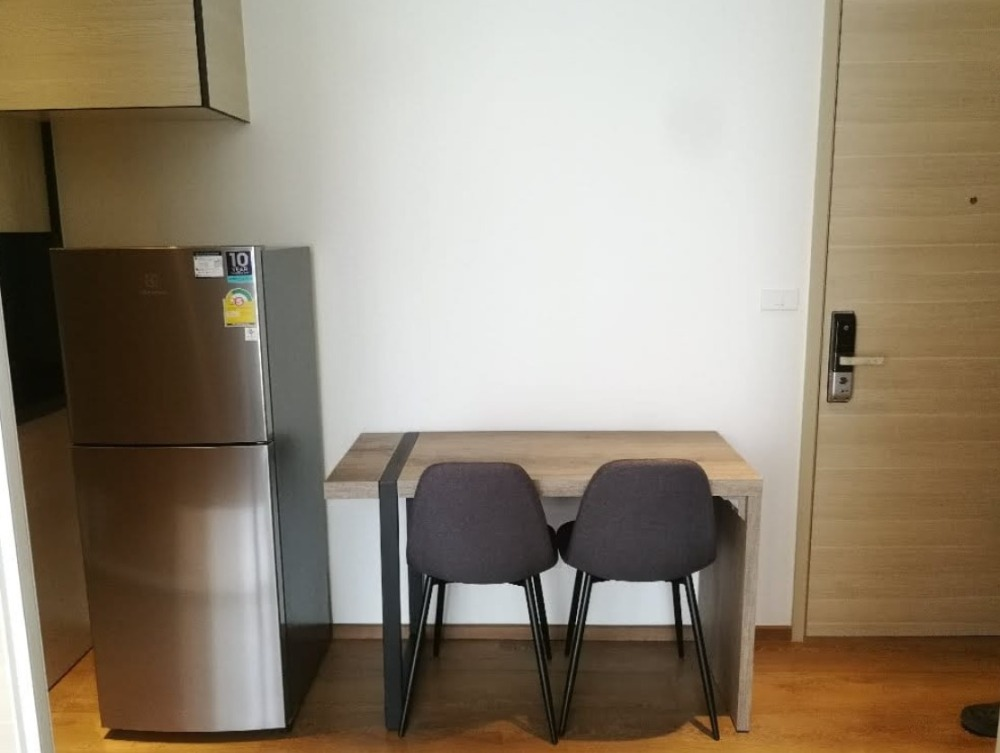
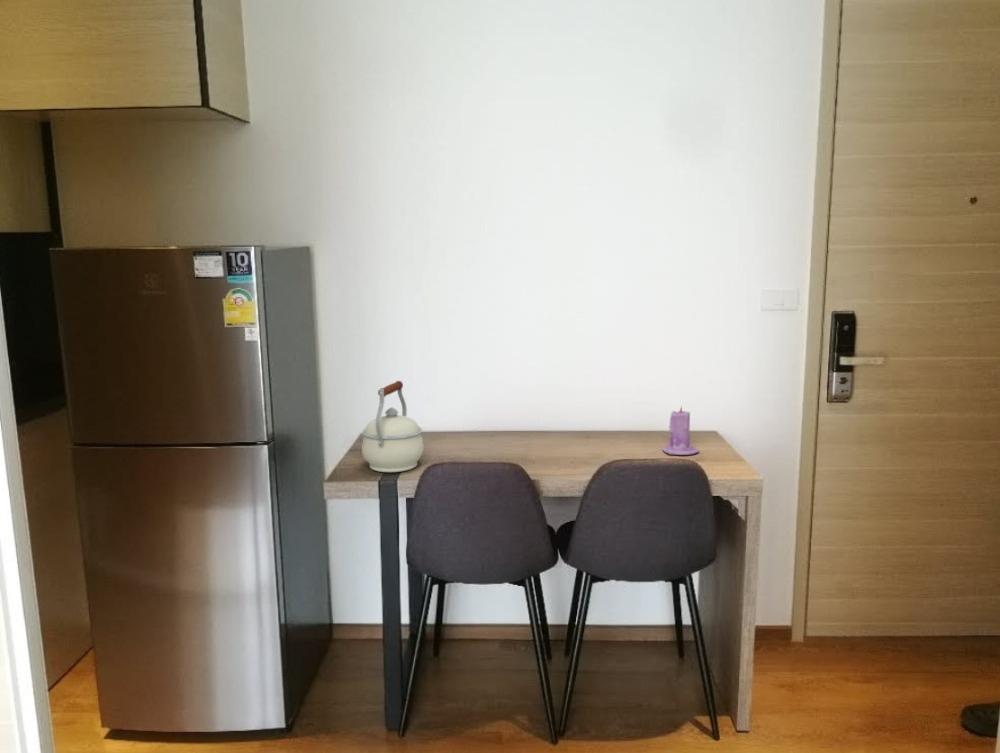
+ kettle (394, 424)
+ candle (681, 428)
